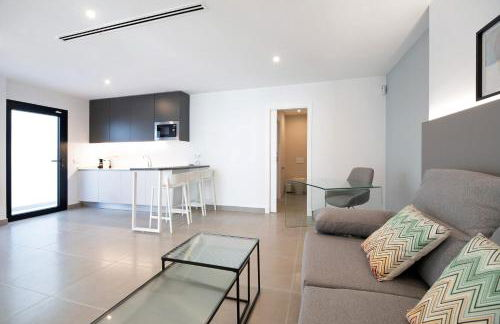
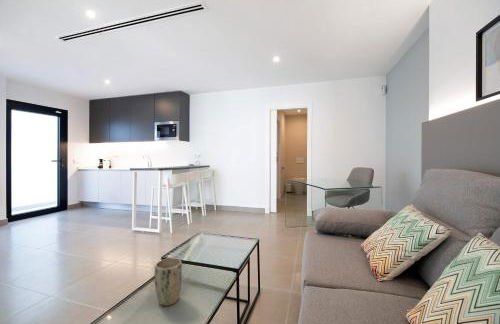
+ plant pot (168, 281)
